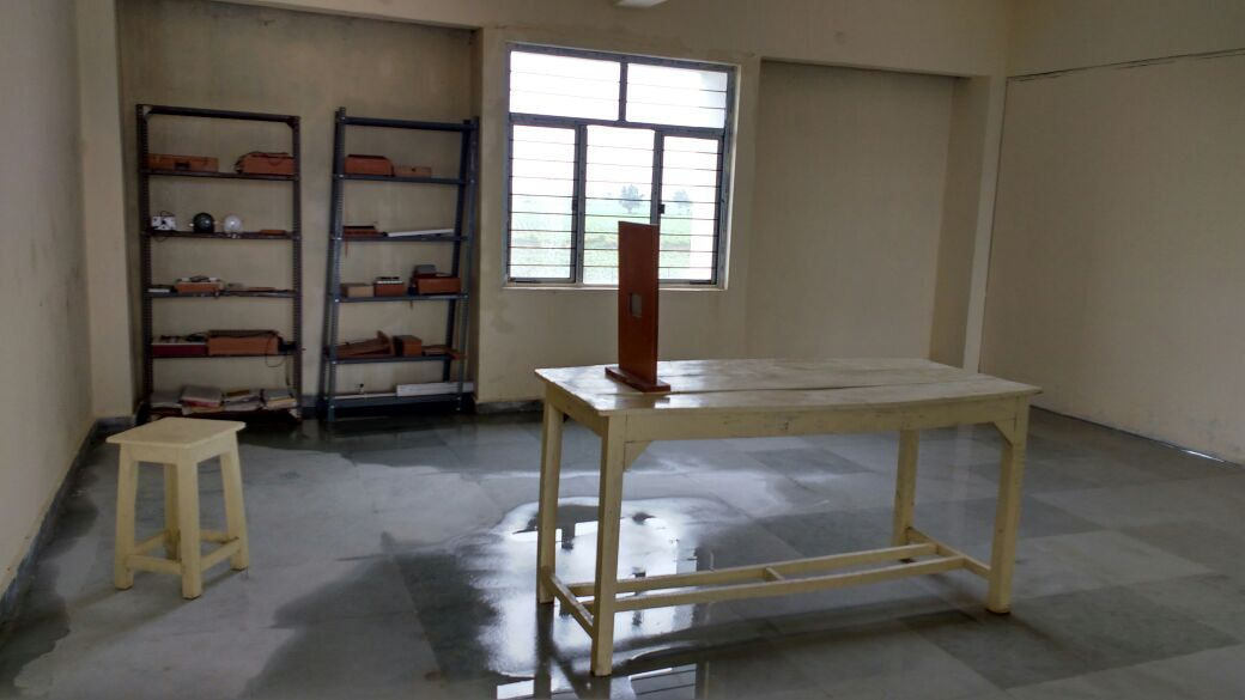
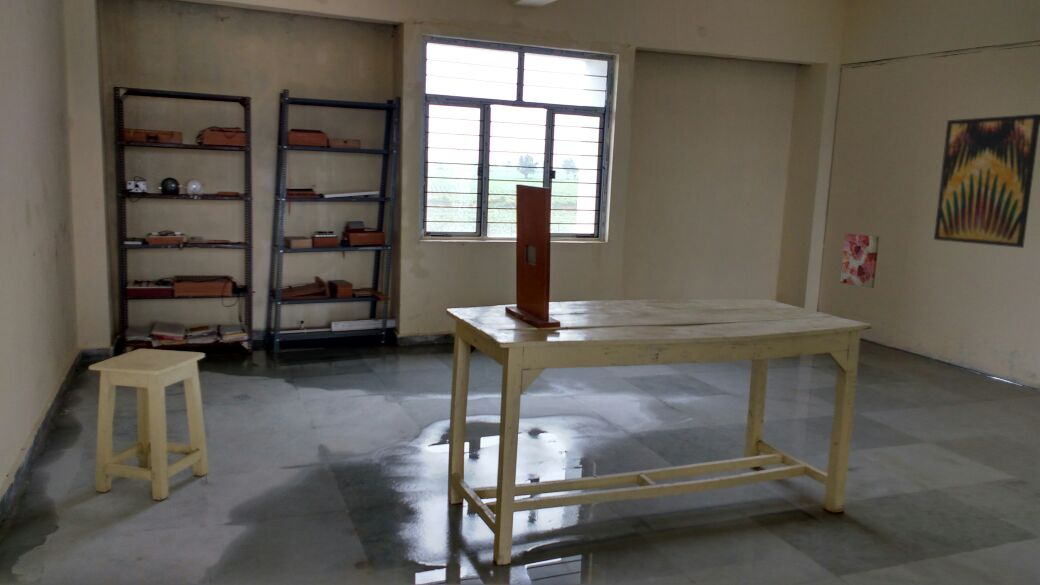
+ wall art (983, 181)
+ wall art (859, 260)
